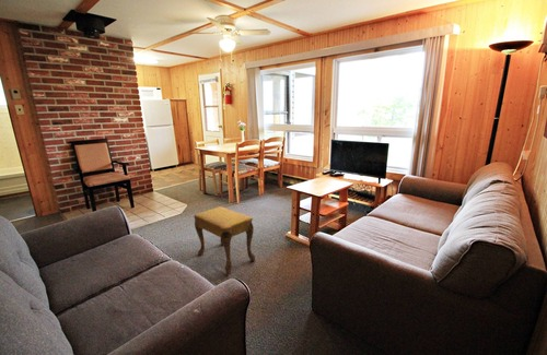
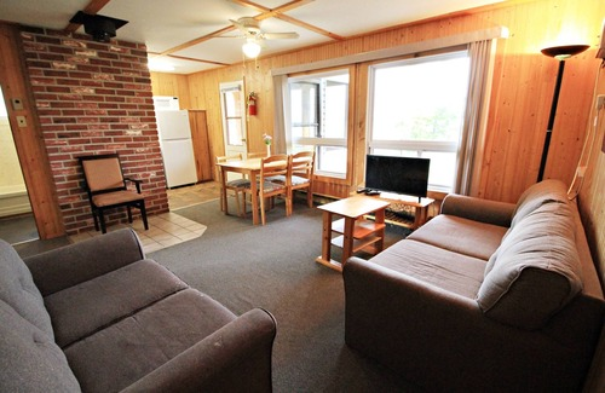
- footstool (224, 235)
